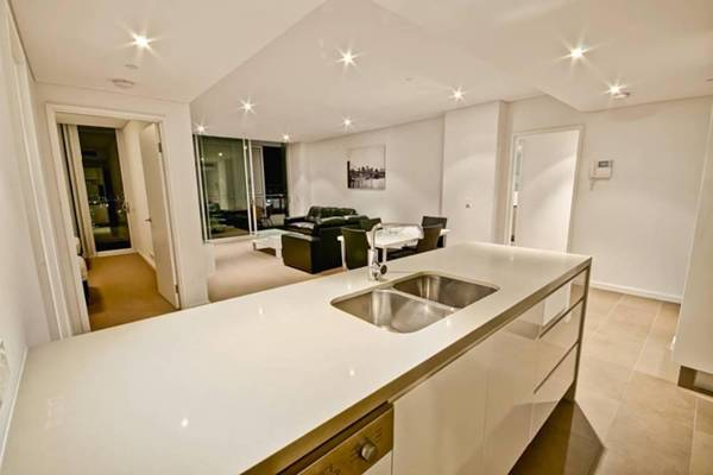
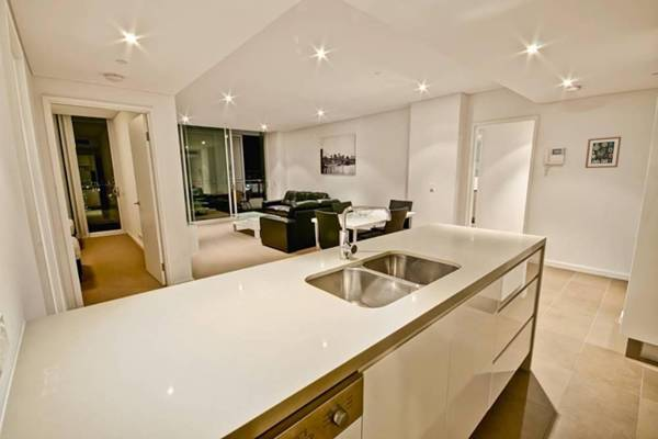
+ wall art (602, 153)
